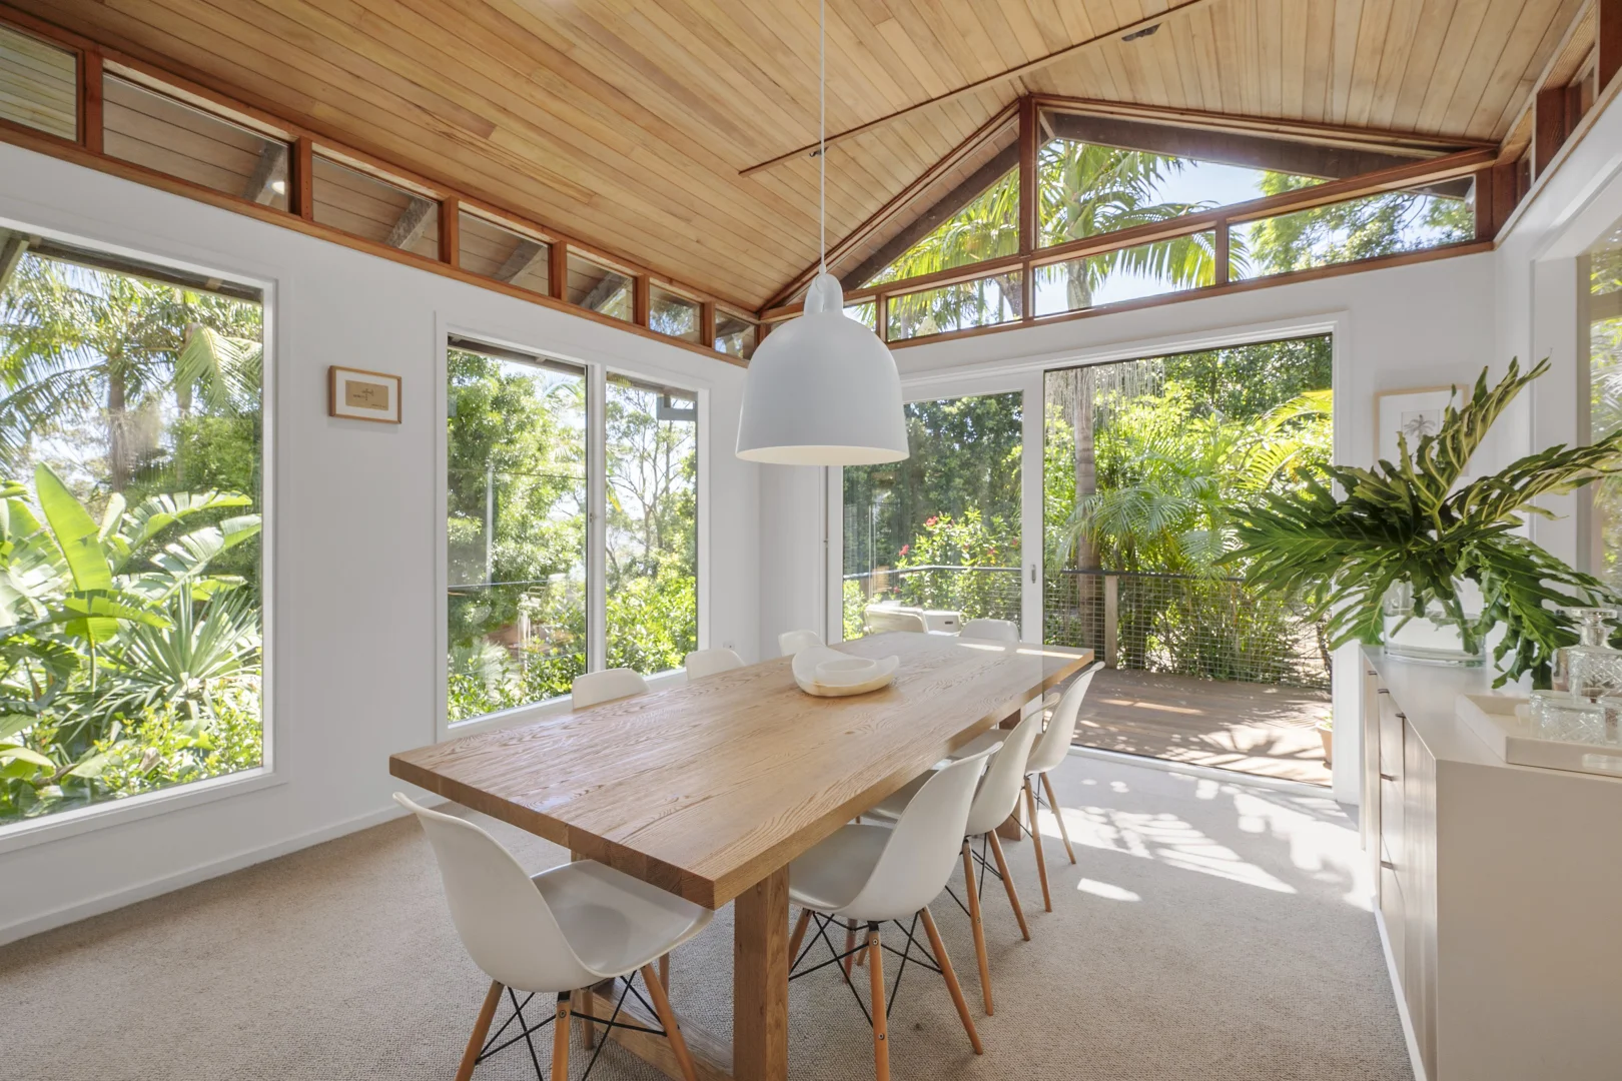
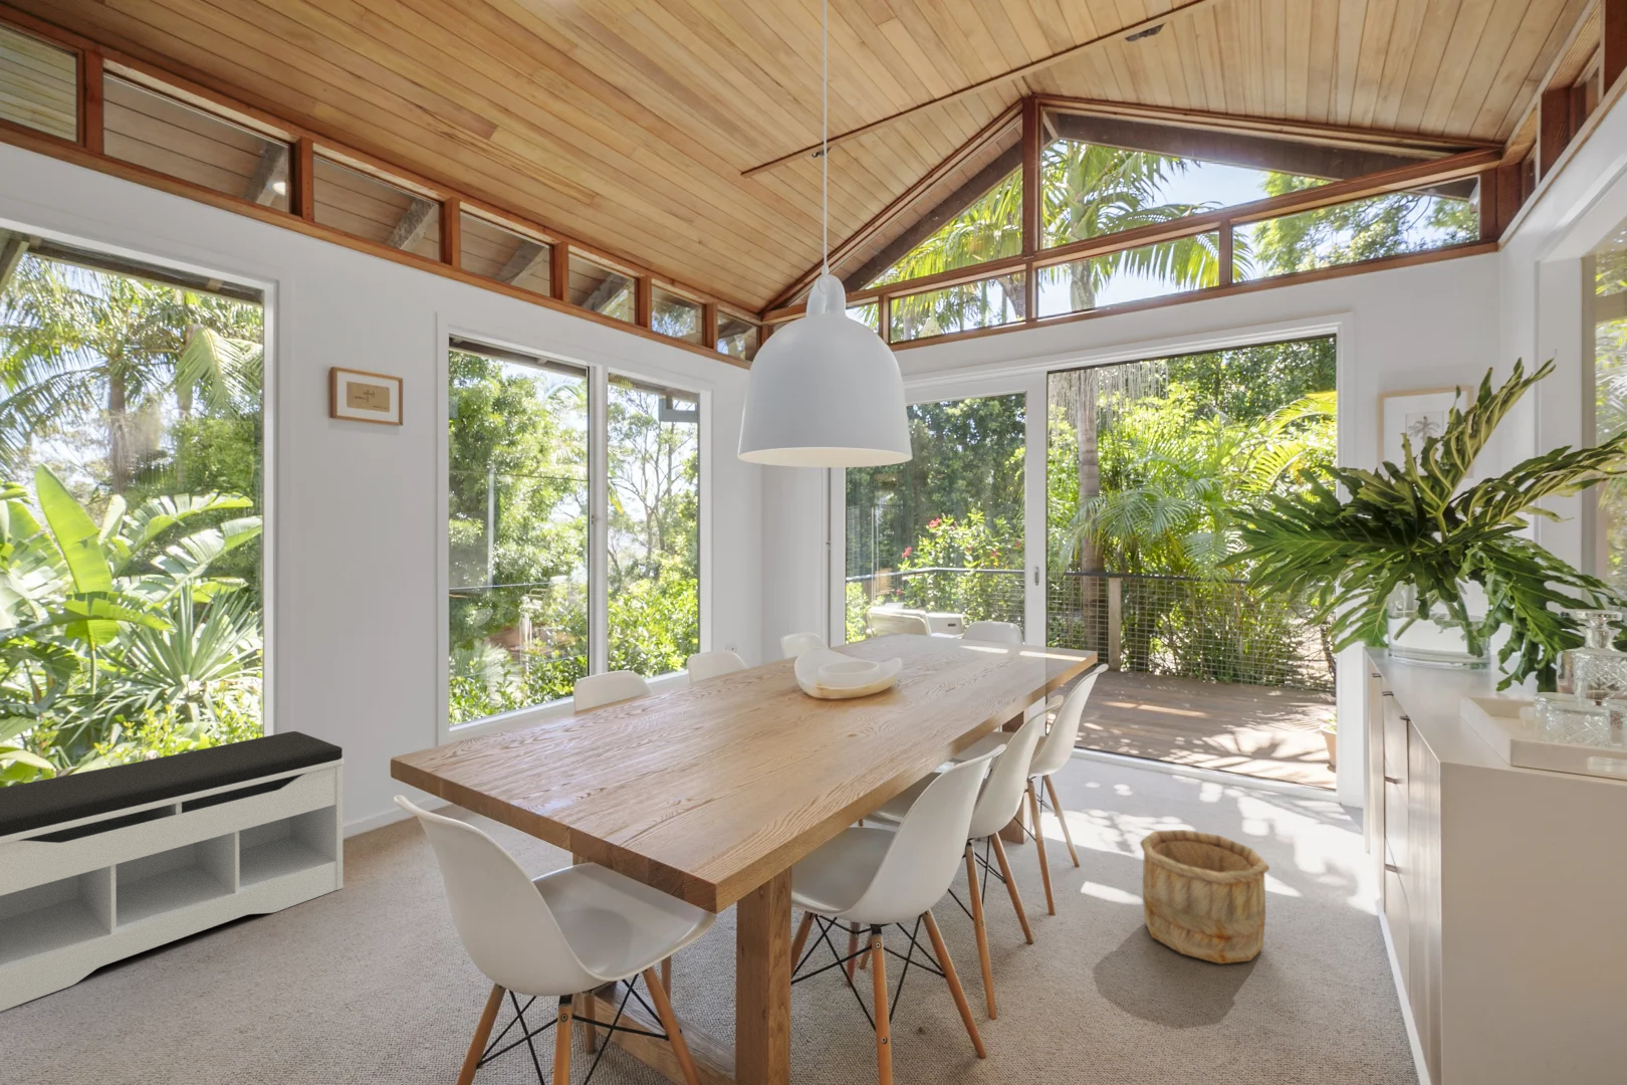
+ wooden bucket (1200, 894)
+ bench (159, 848)
